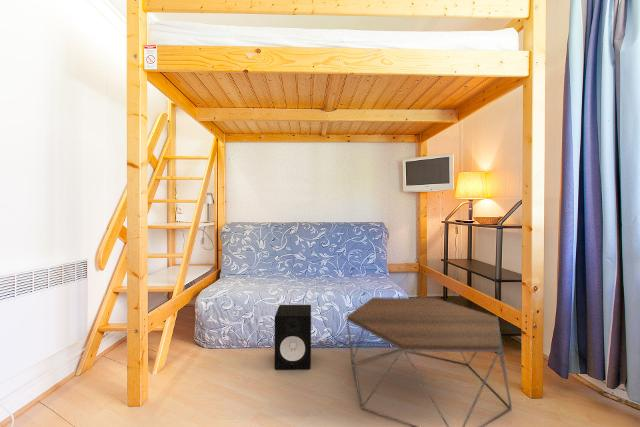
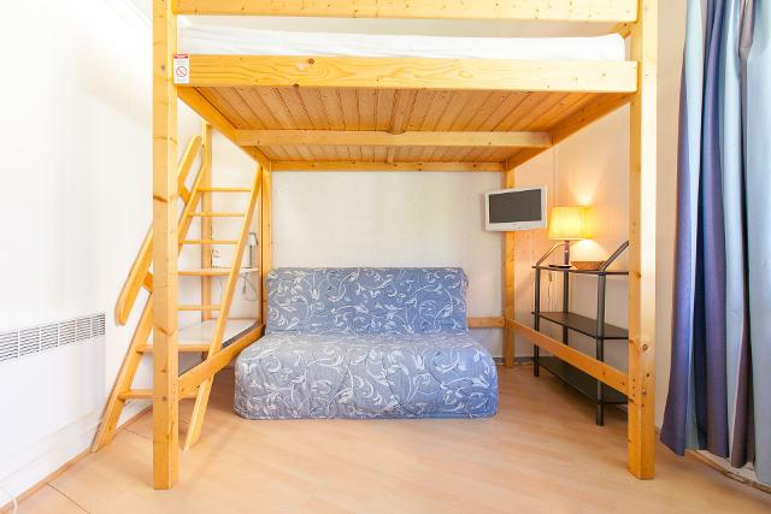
- coffee table (422, 350)
- speaker (293, 335)
